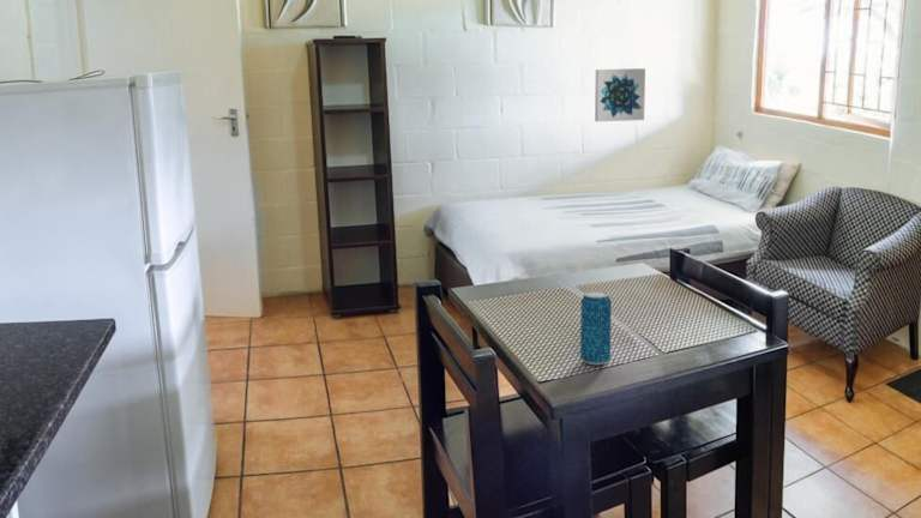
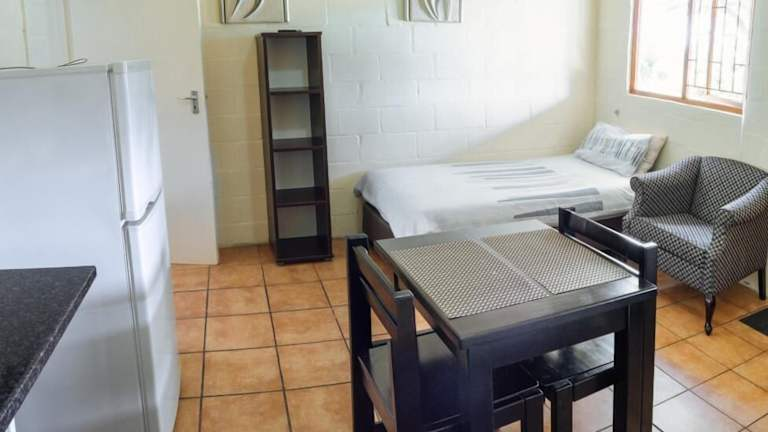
- wall art (620, 95)
- beverage can (595, 327)
